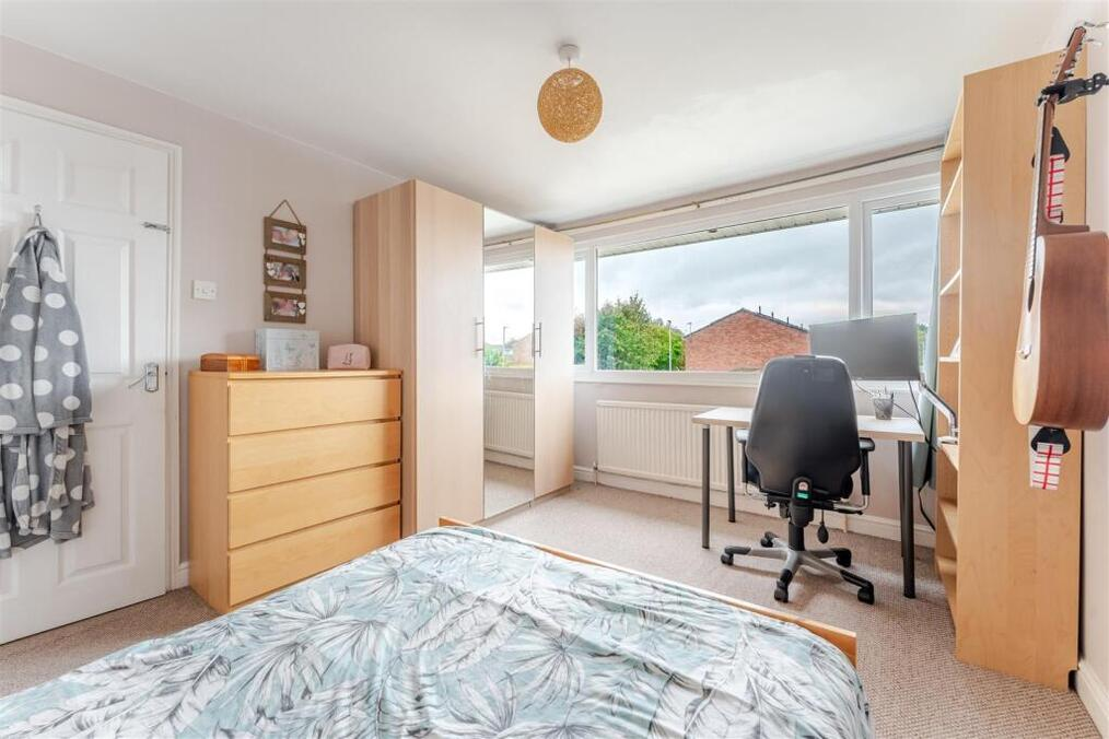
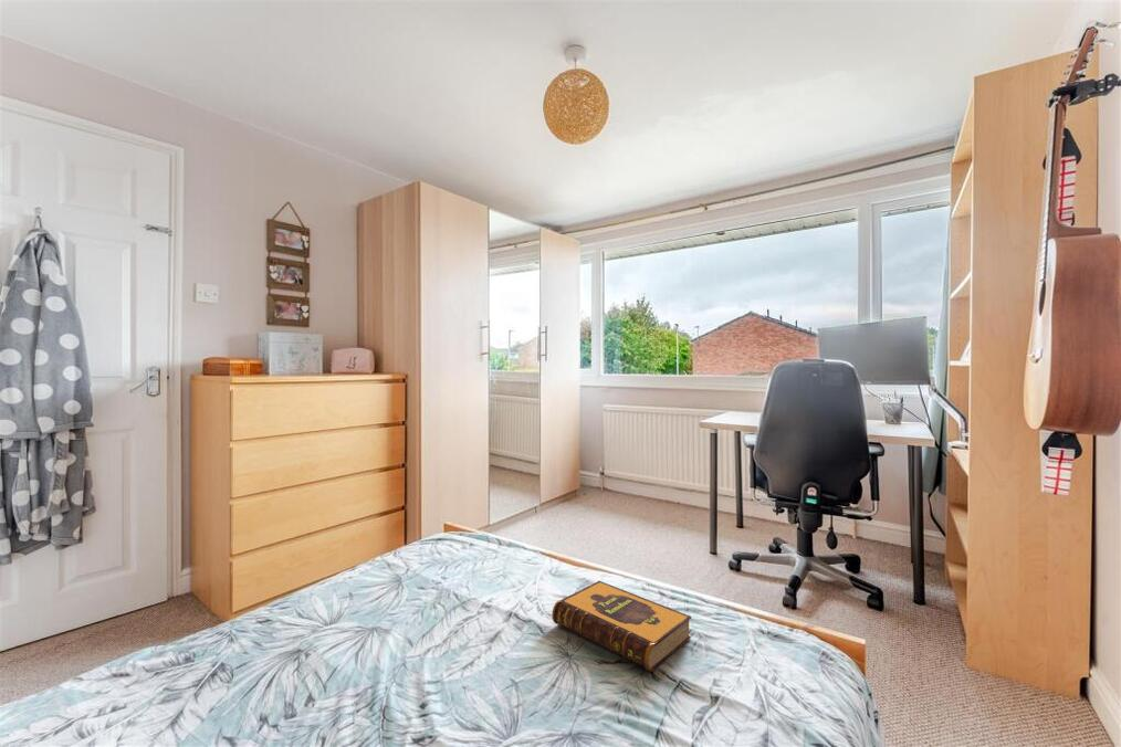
+ hardback book (619, 620)
